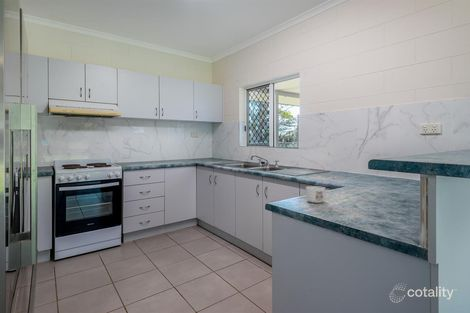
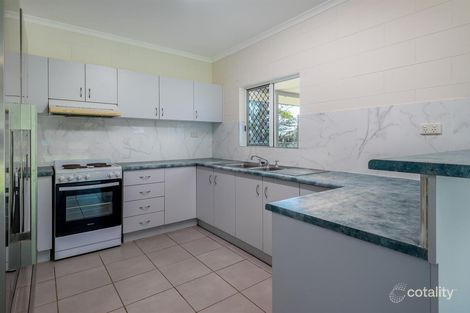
- mug (318, 194)
